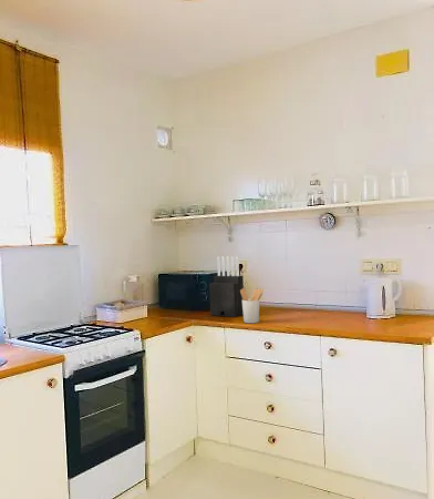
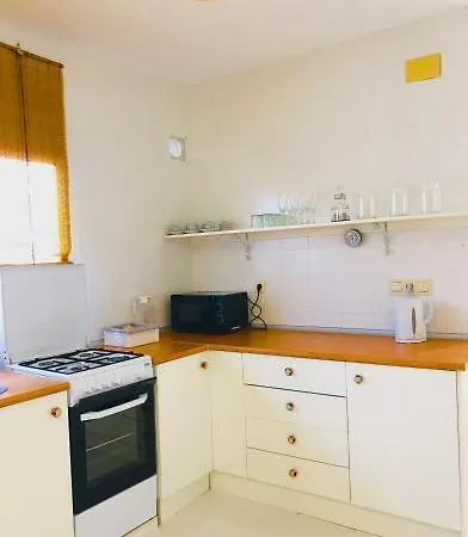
- utensil holder (252, 304)
- knife block (225, 285)
